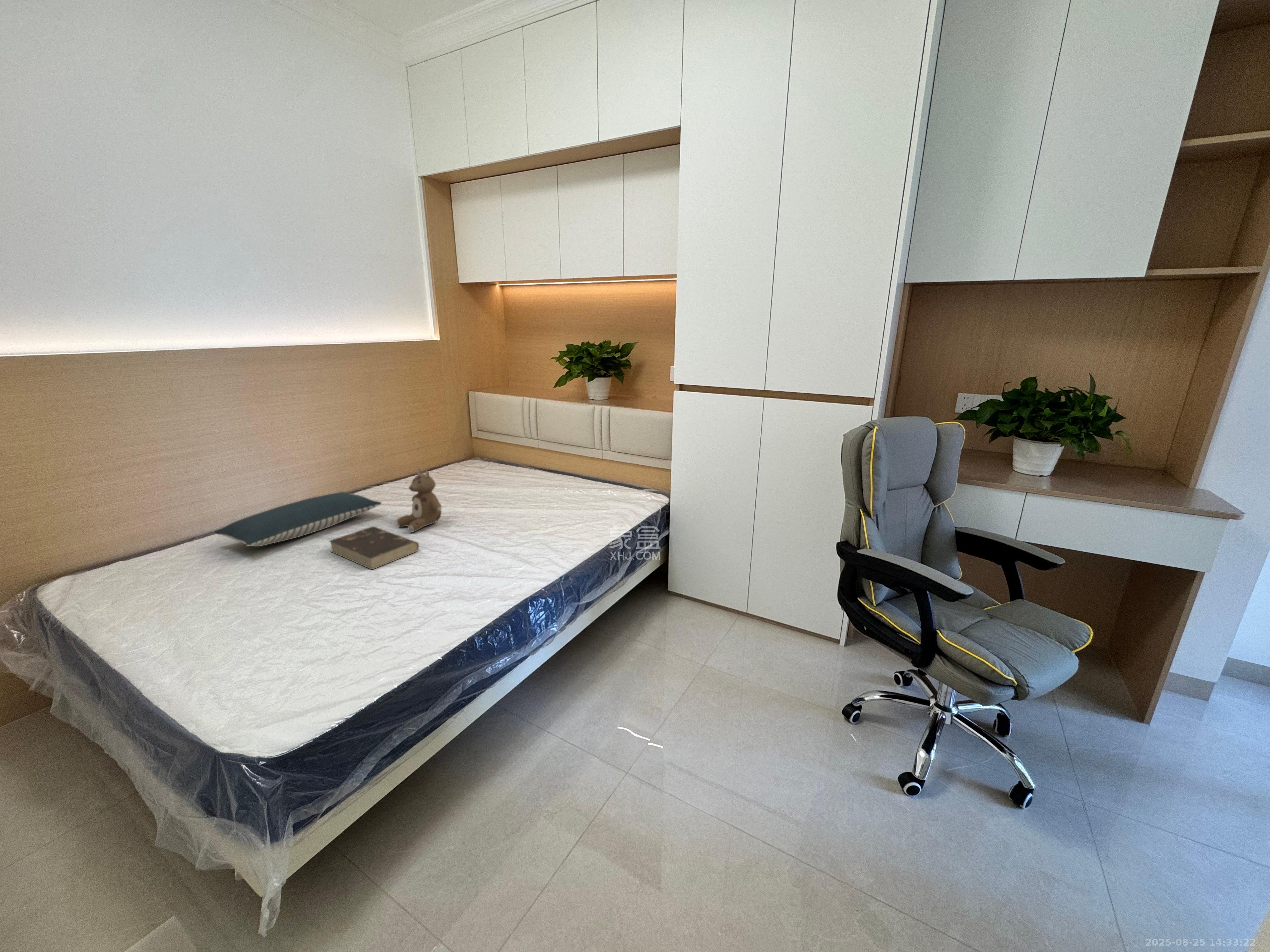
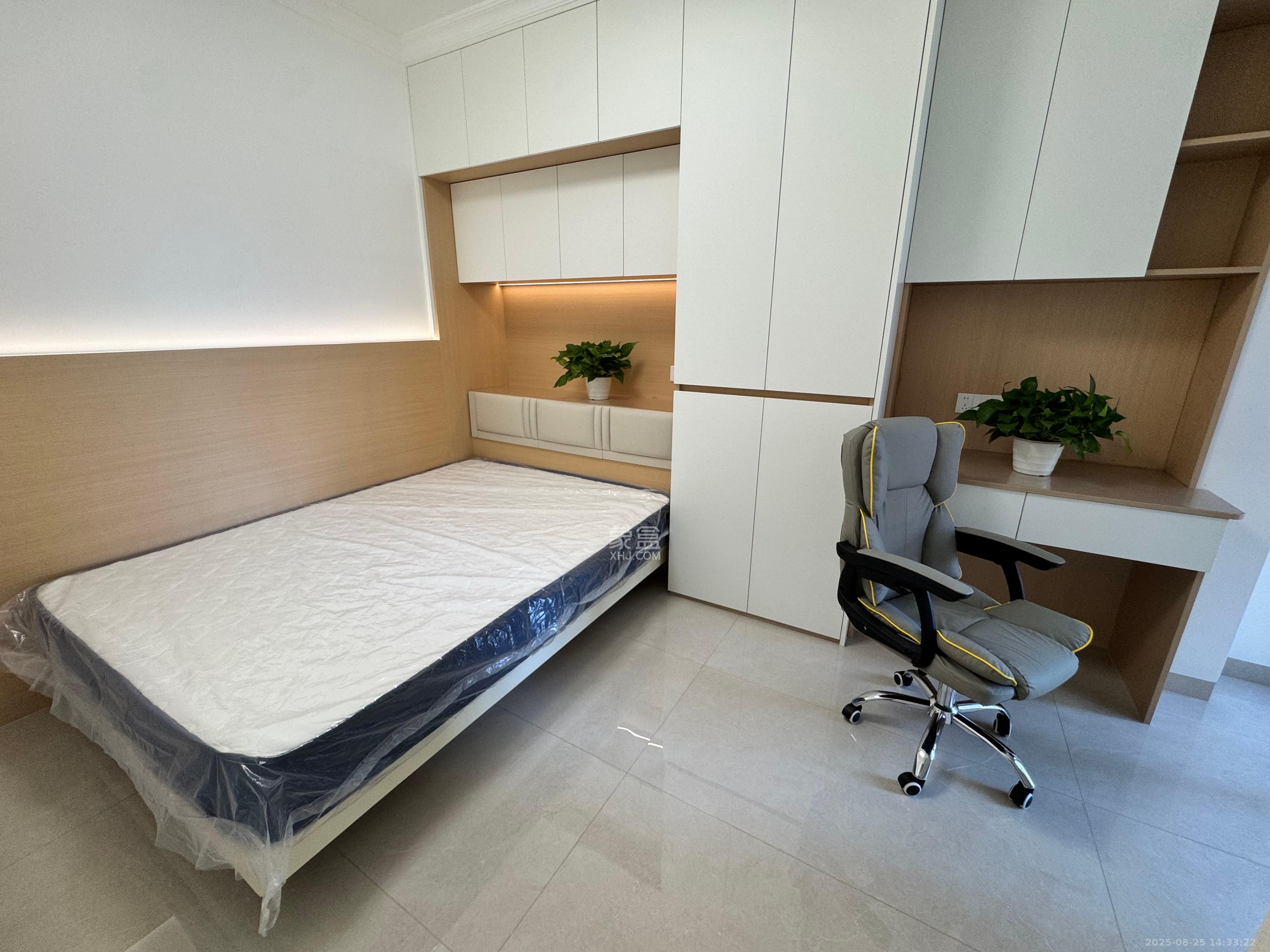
- stuffed bear (418, 498)
- book (374, 546)
- pillow (304, 517)
